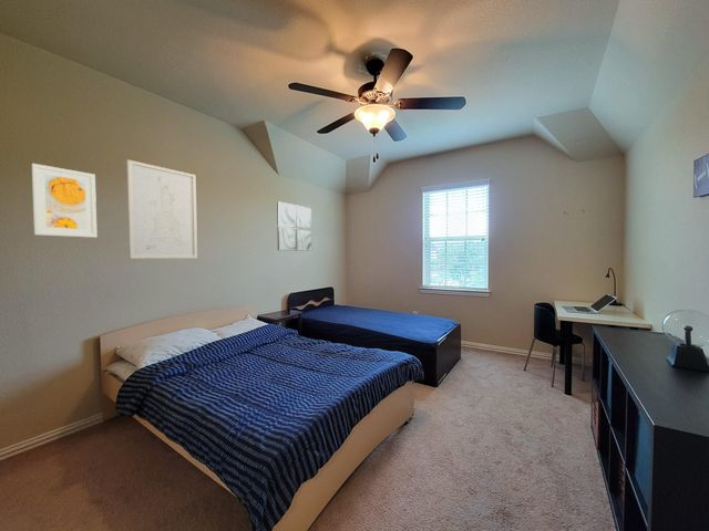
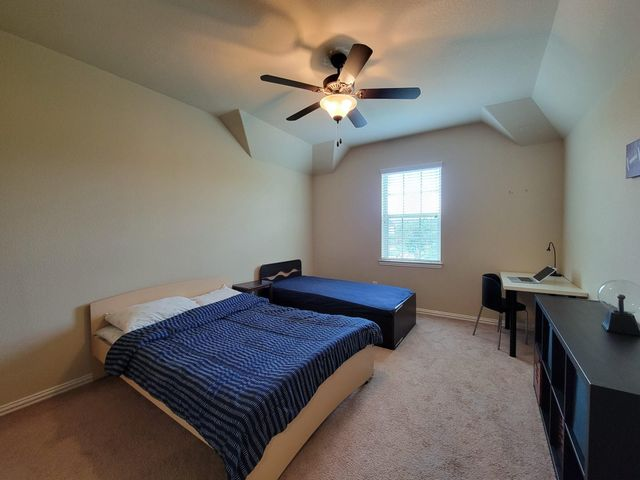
- wall art (164, 214)
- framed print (65, 202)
- wall art (295, 227)
